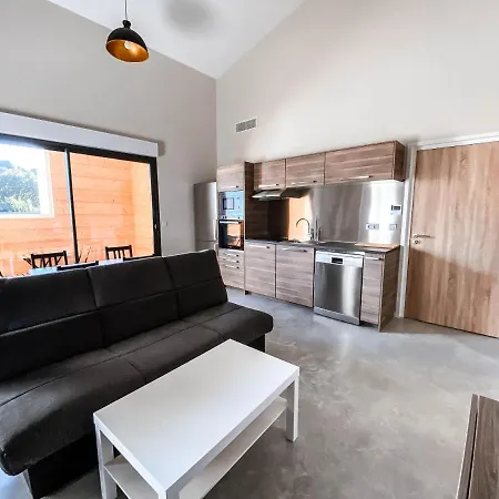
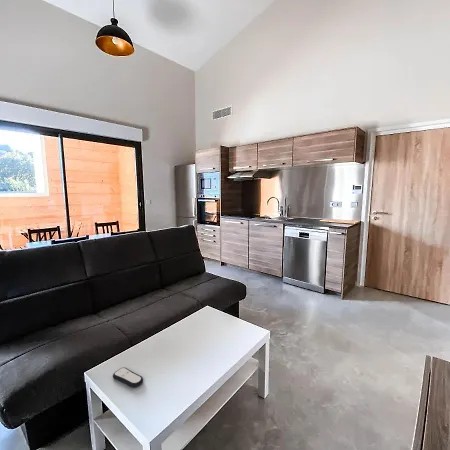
+ remote control (128, 377)
